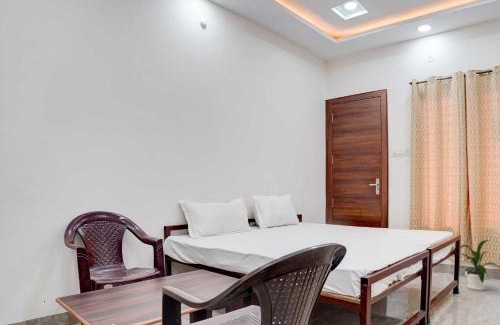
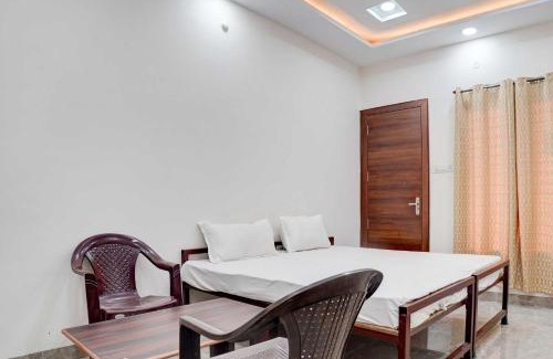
- house plant (475, 264)
